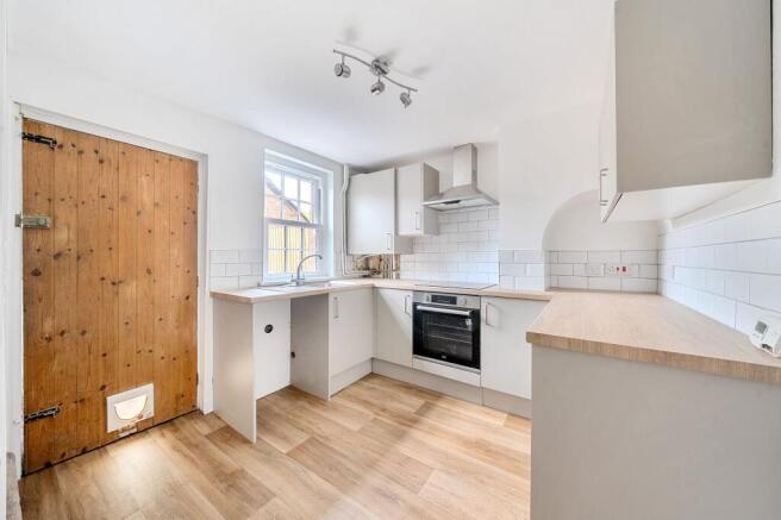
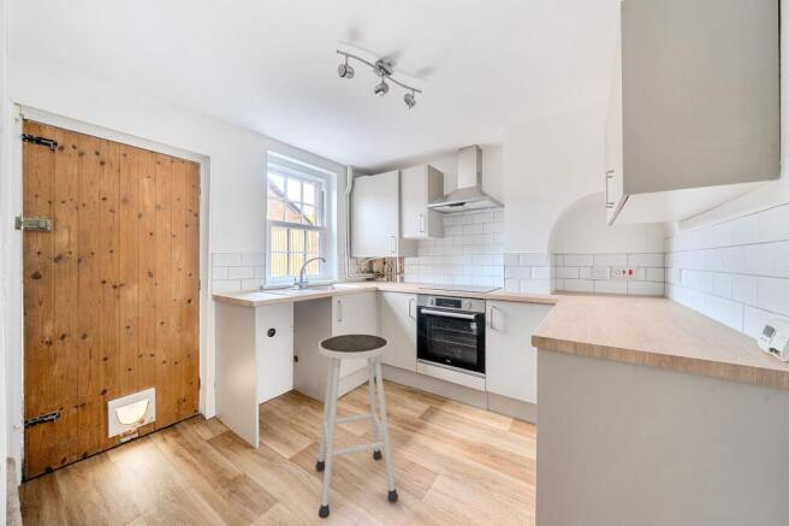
+ stool (354, 416)
